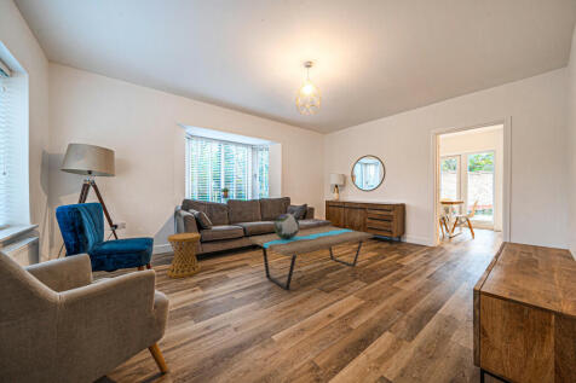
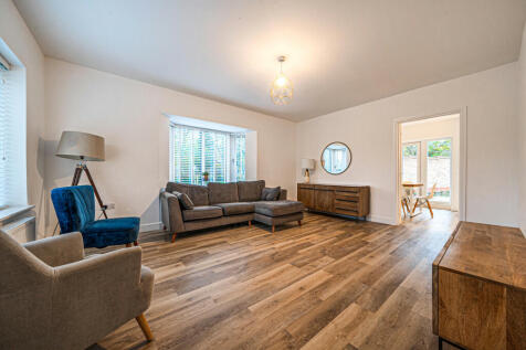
- coffee table (313, 250)
- side table (184, 254)
- decorative sphere (286, 226)
